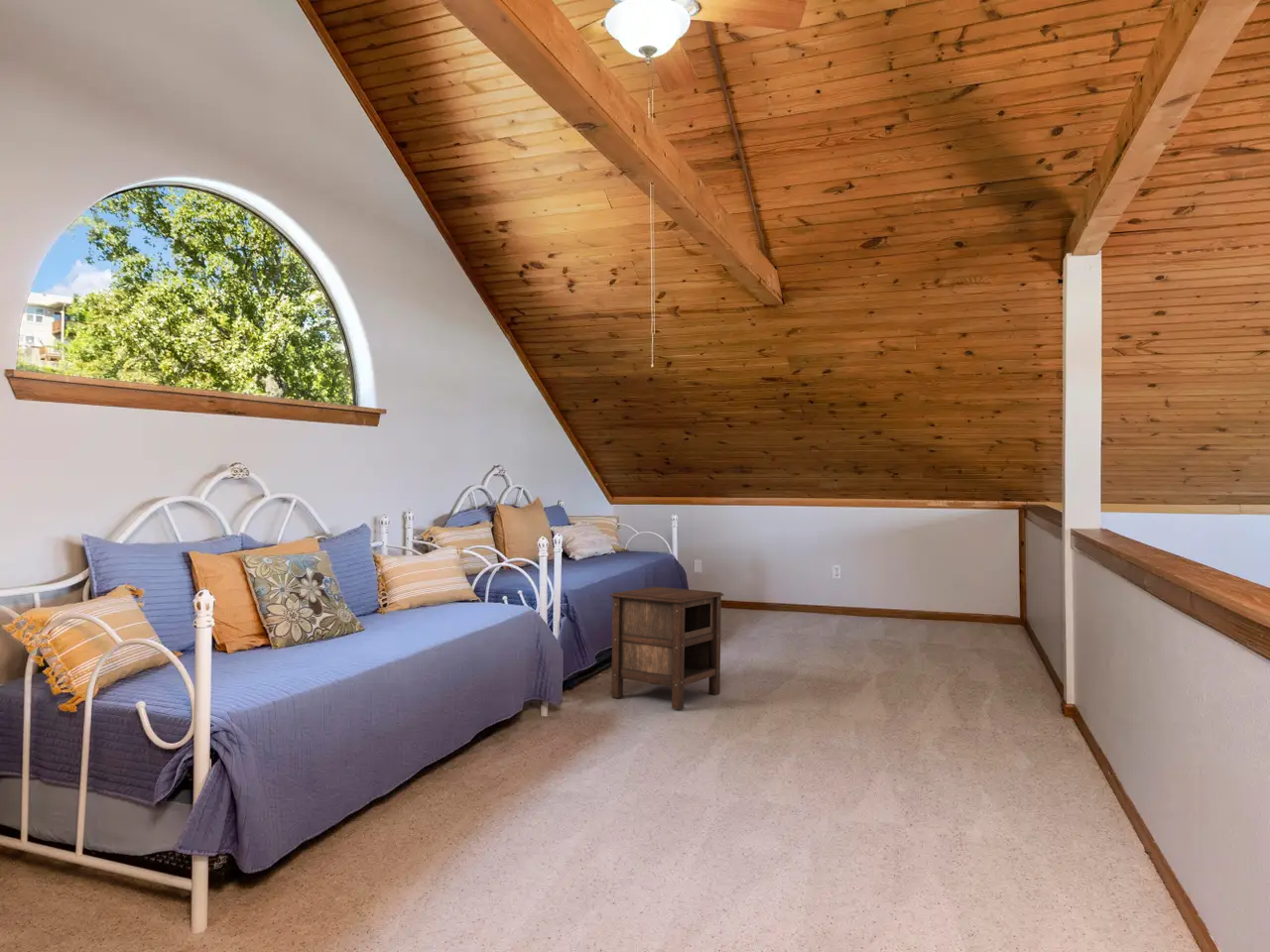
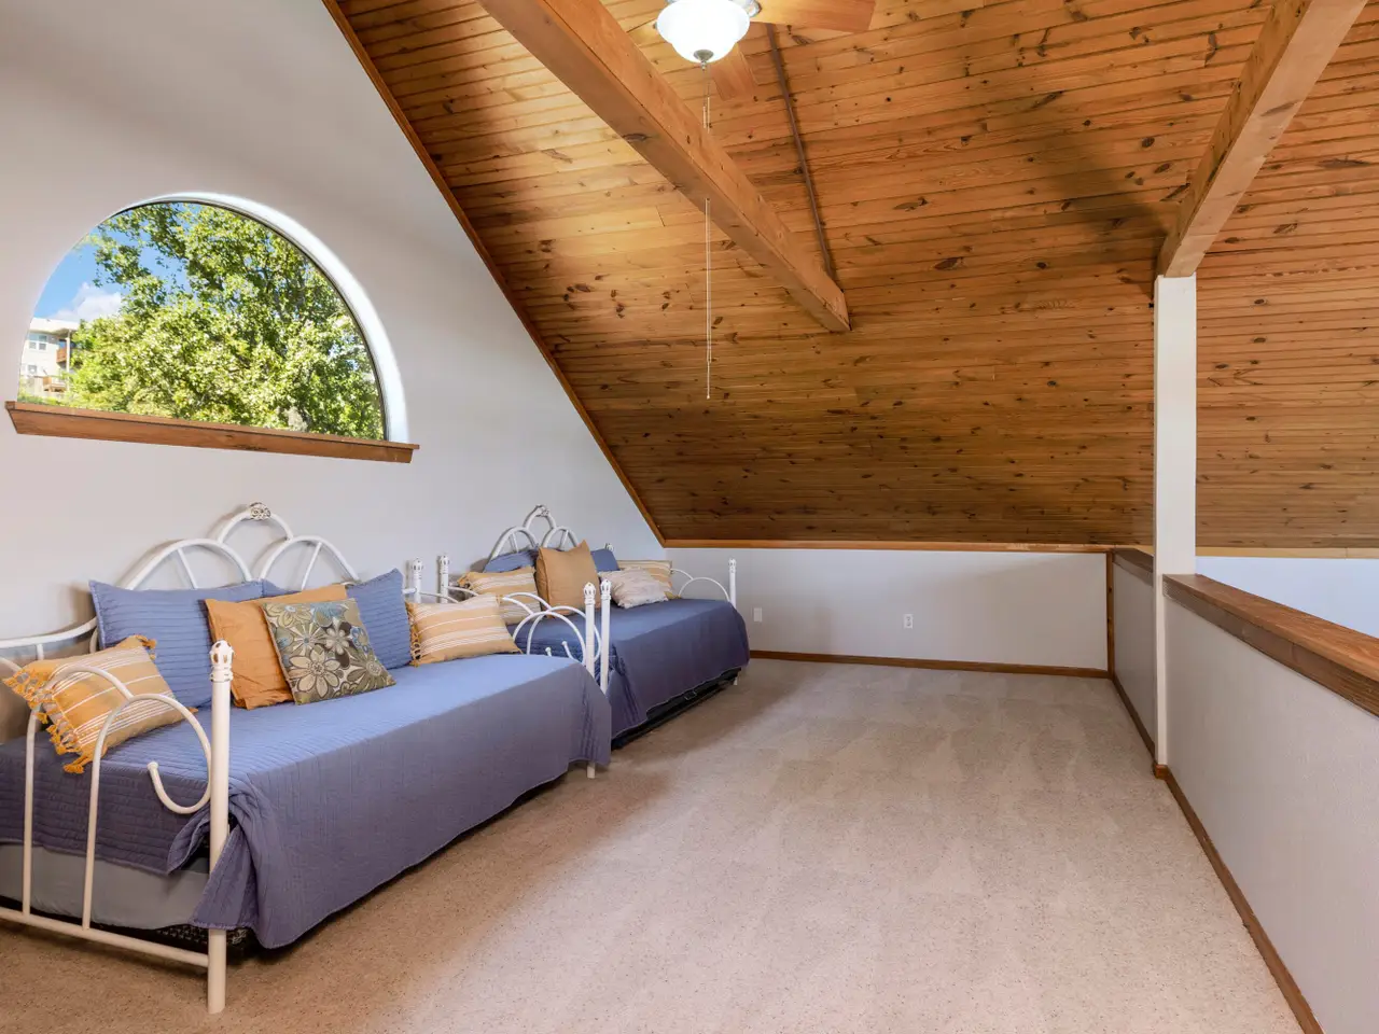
- nightstand (667, 644)
